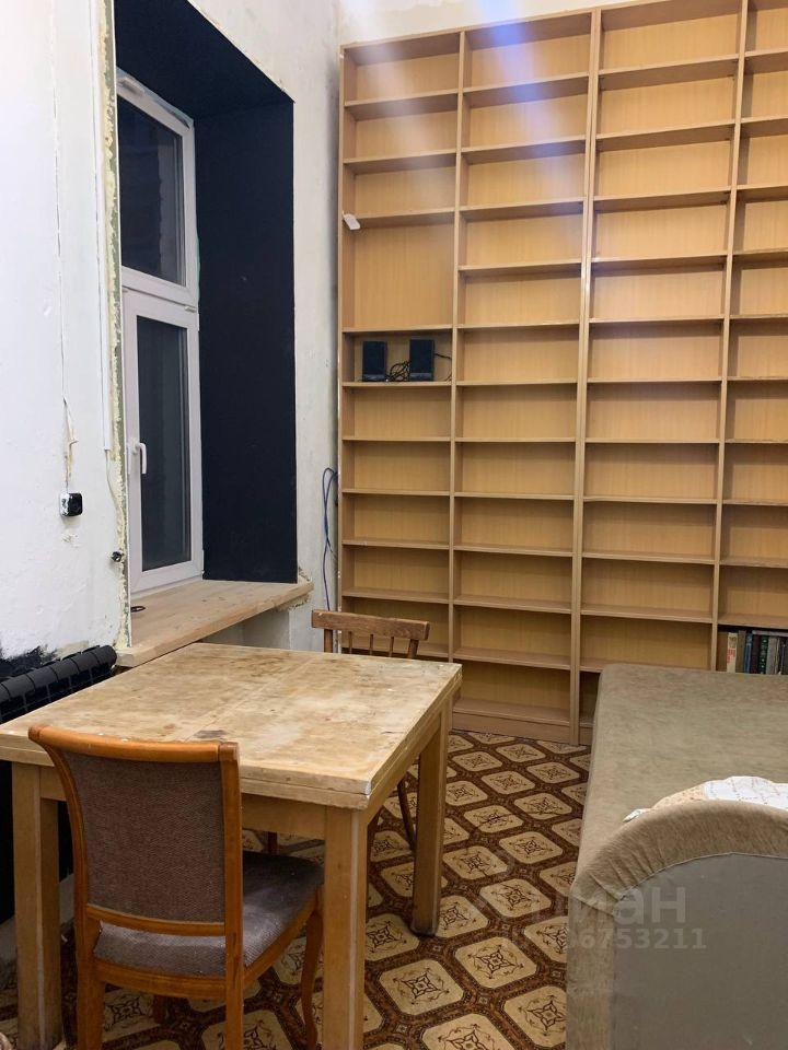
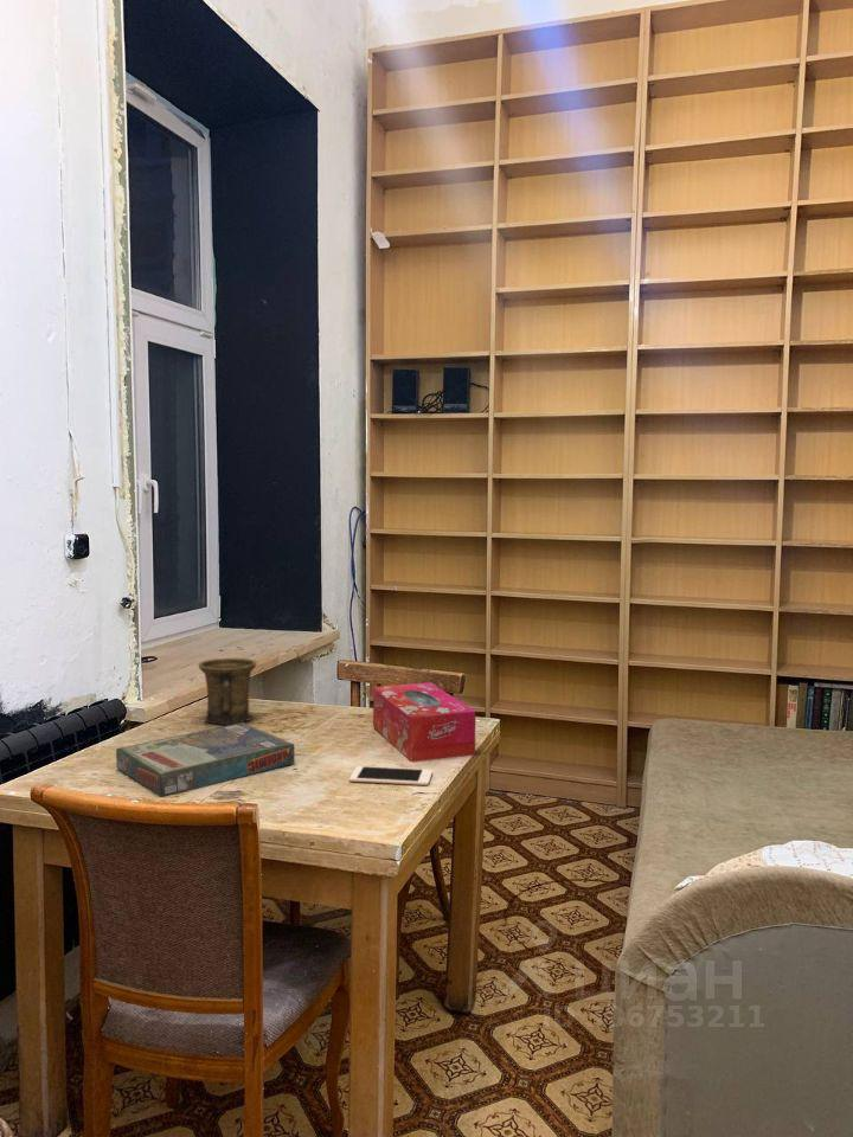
+ mug (229, 690)
+ cell phone (391, 775)
+ tissue box (421, 719)
+ board game (206, 756)
